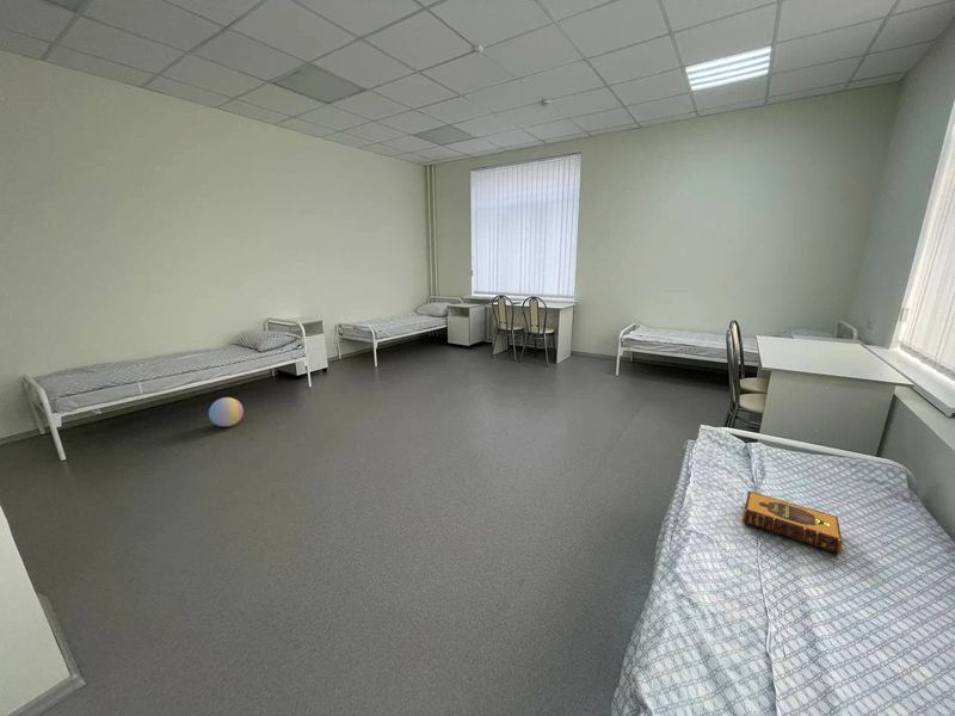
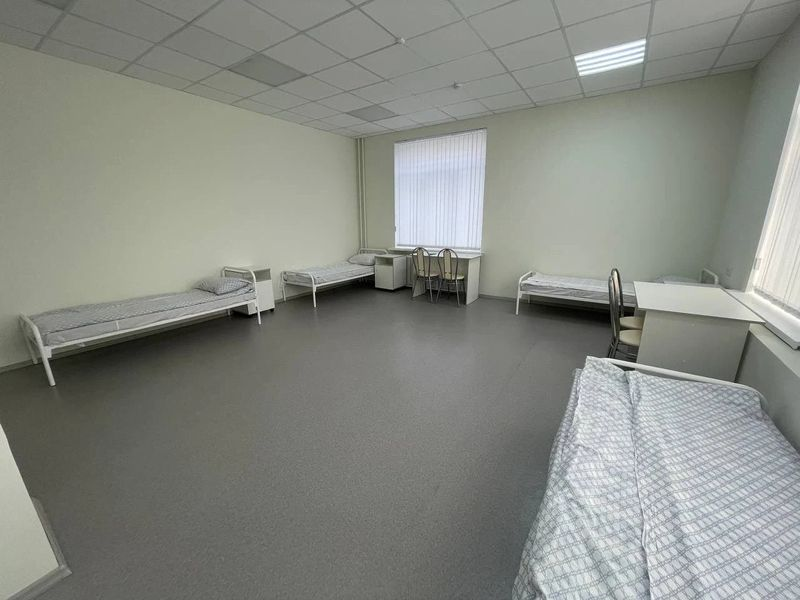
- ball (226, 412)
- hardback book (788, 520)
